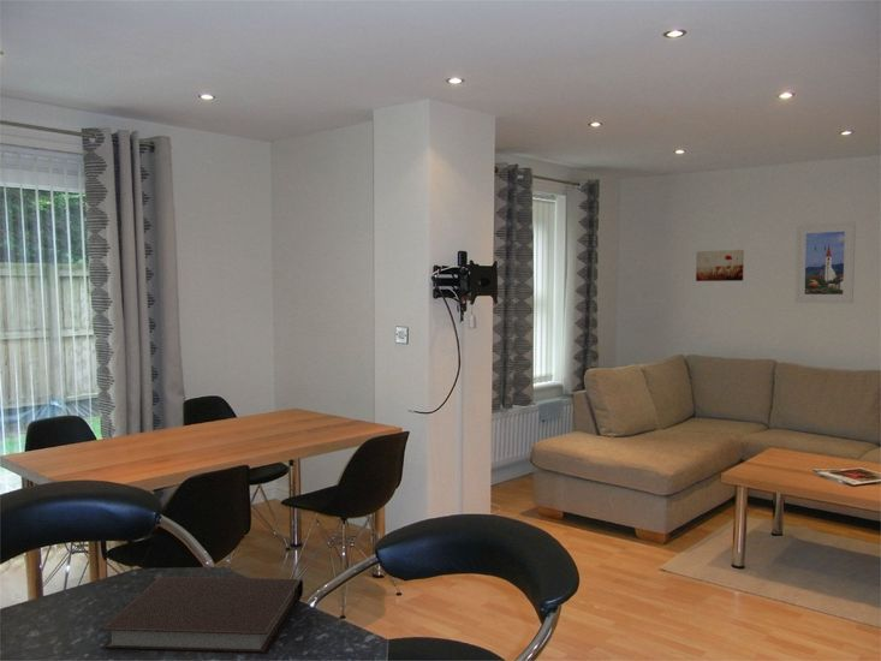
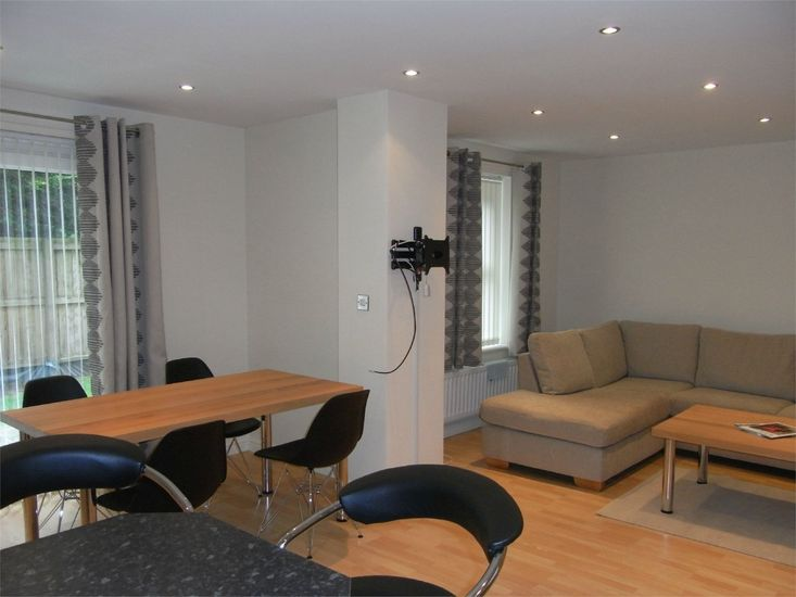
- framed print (825, 263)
- notebook (209, 611)
- wall art (719, 266)
